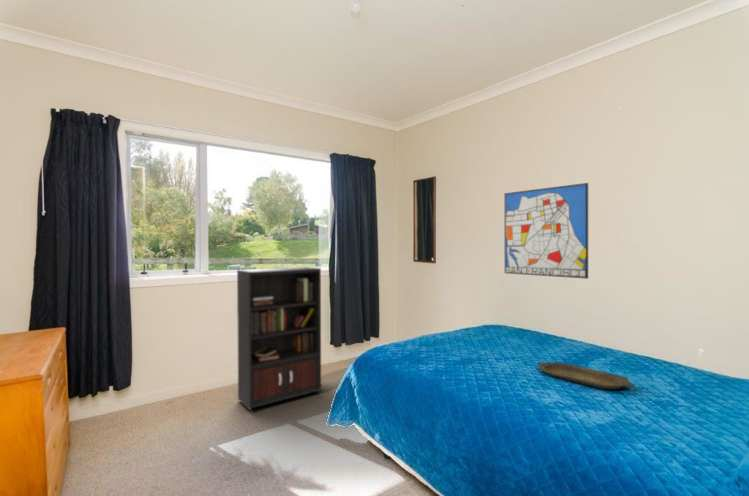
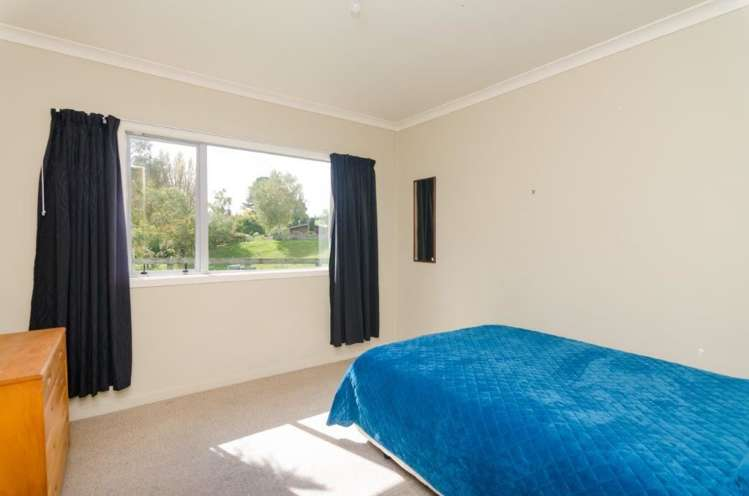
- serving tray (581, 375)
- bookcase (285, 329)
- wall art (542, 232)
